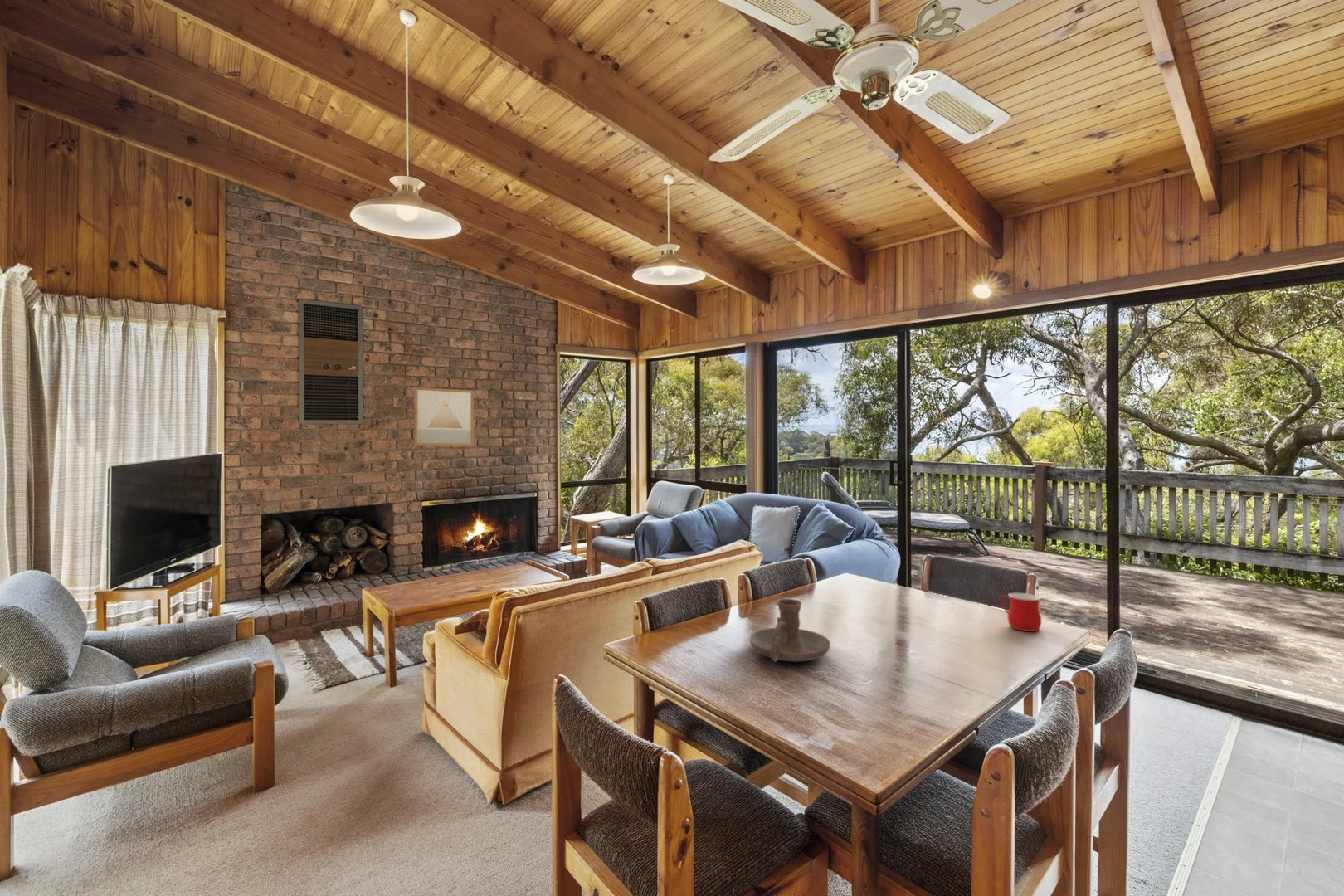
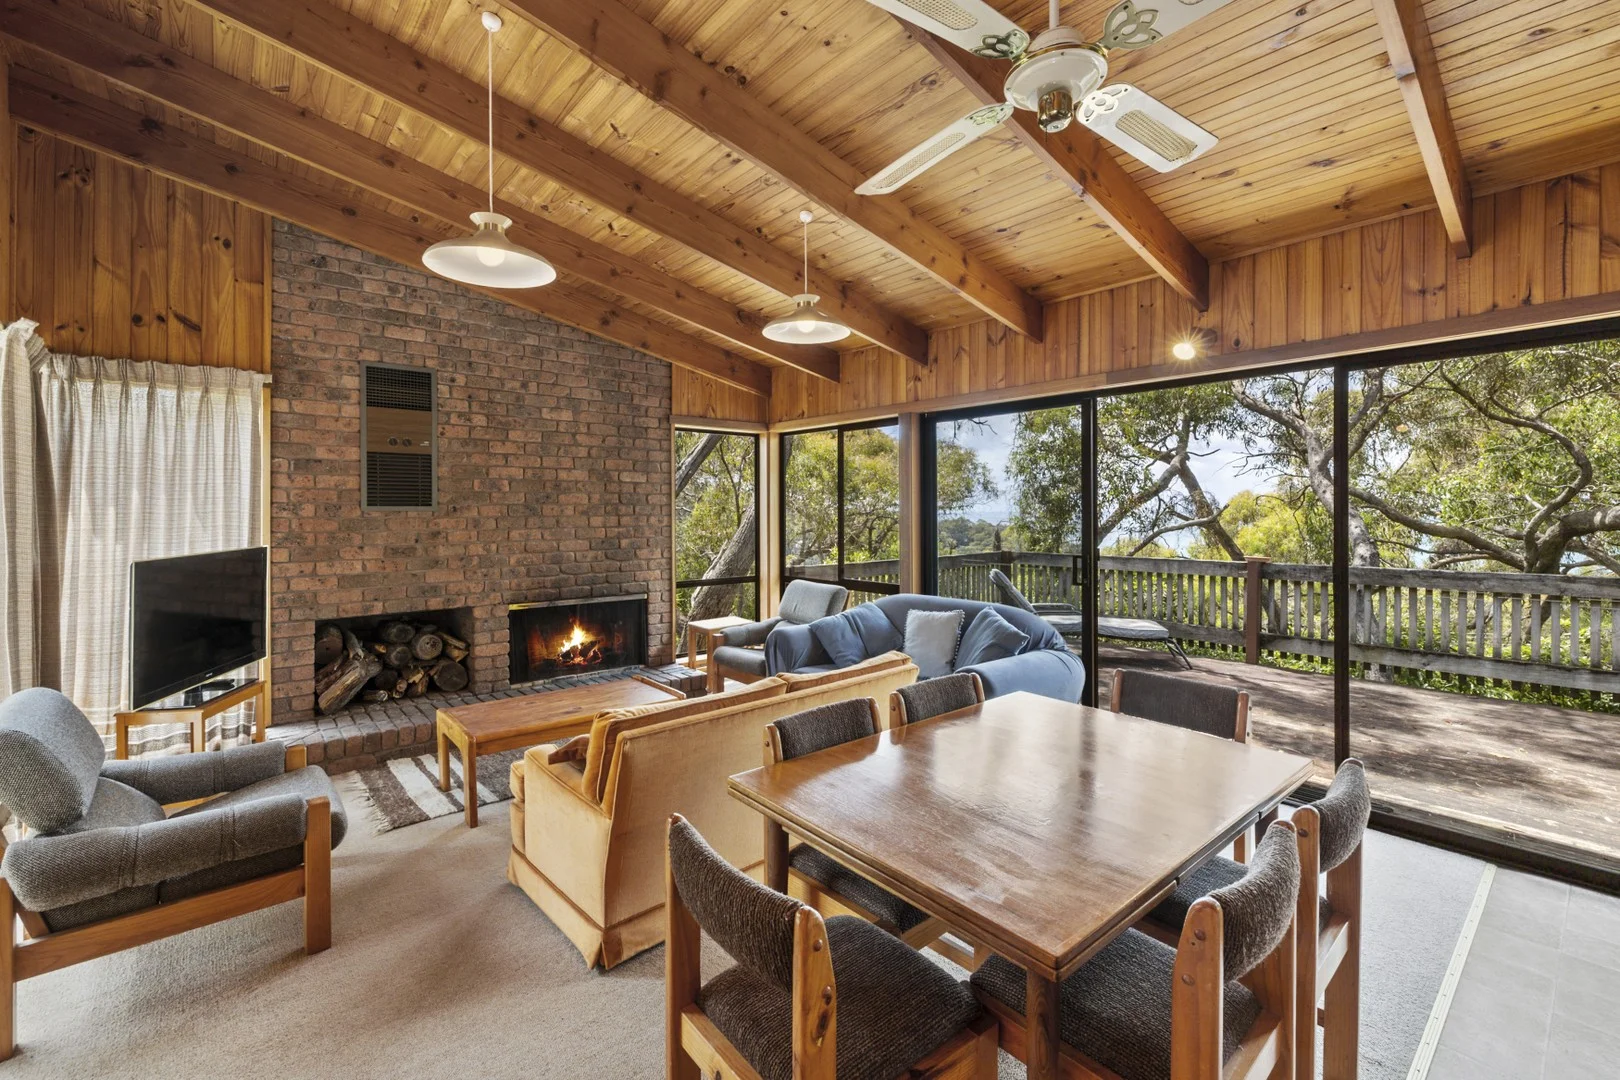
- candle holder (786, 631)
- mug (1020, 611)
- wall art (444, 416)
